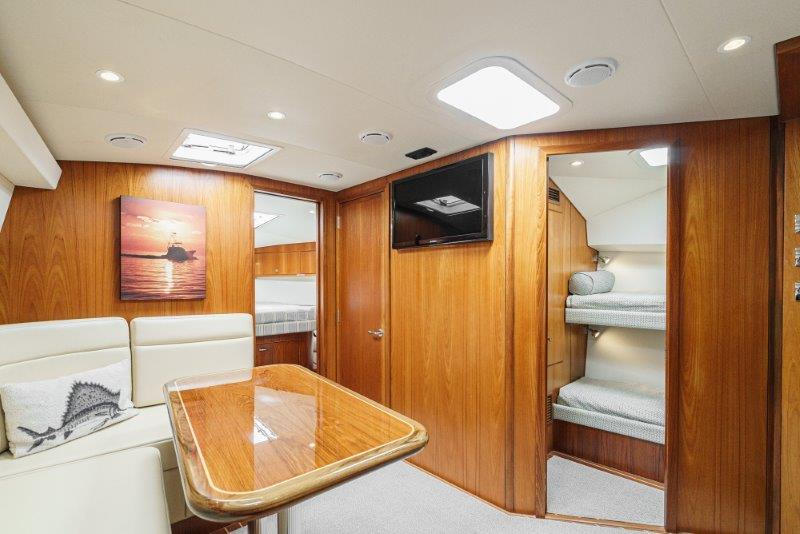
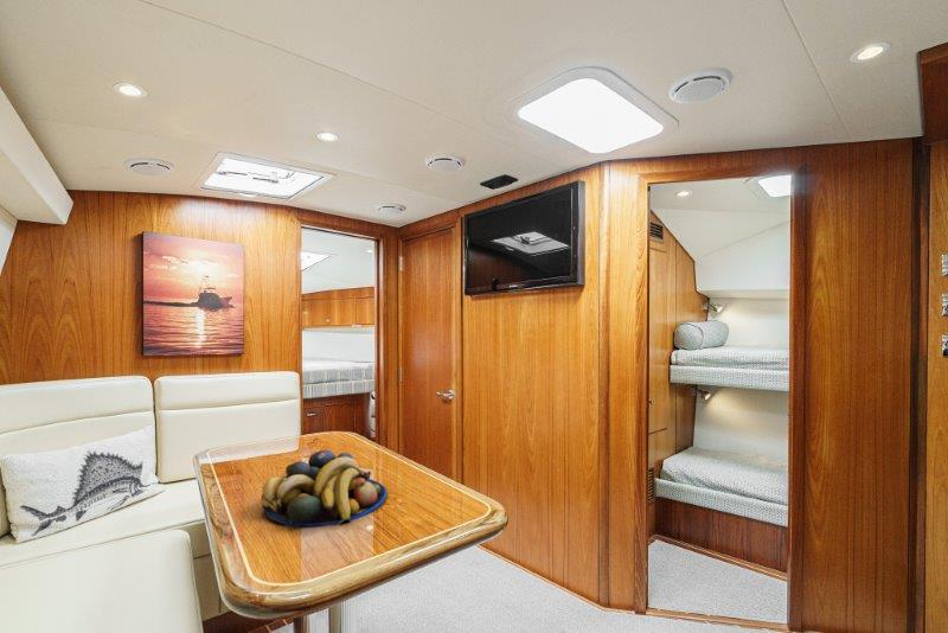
+ fruit bowl (328, 479)
